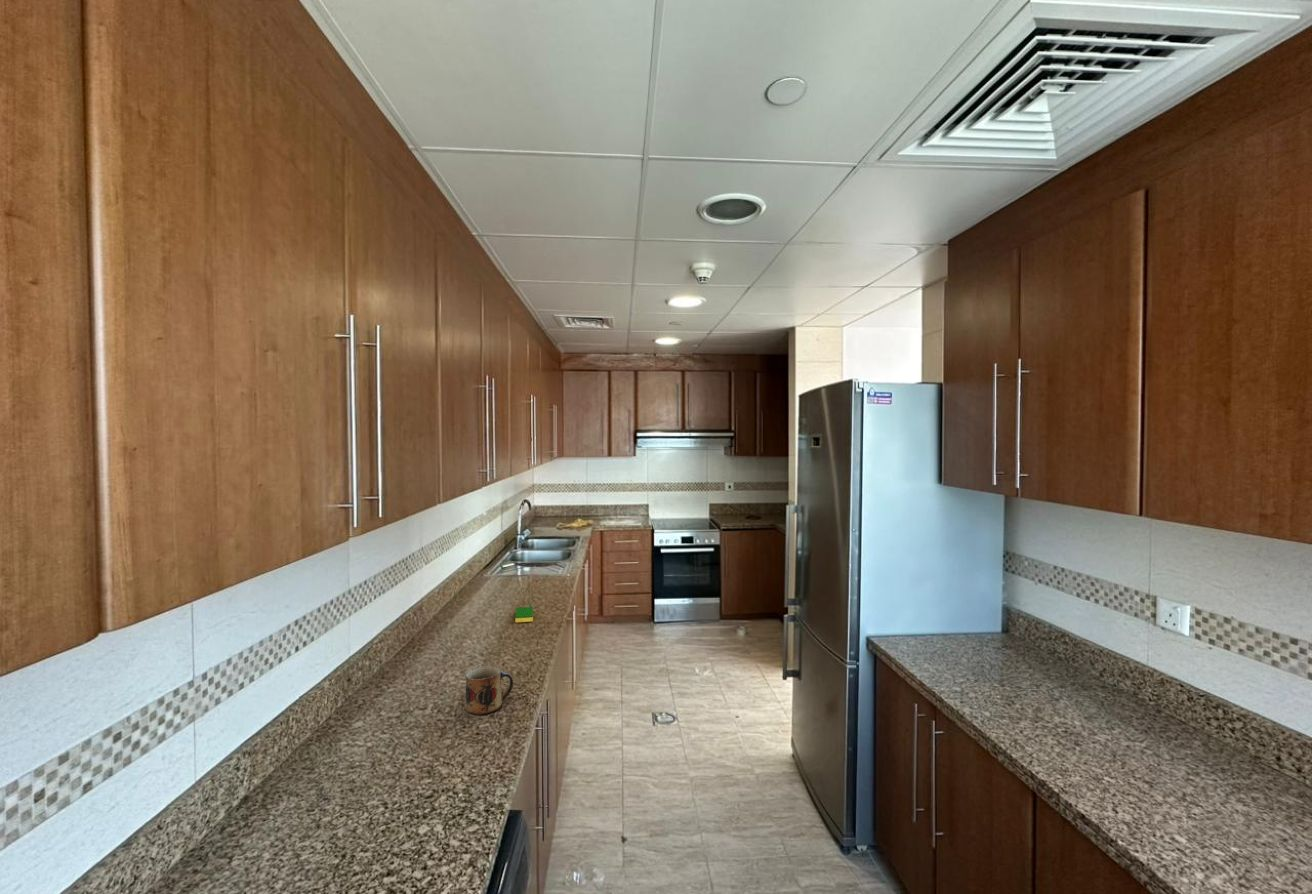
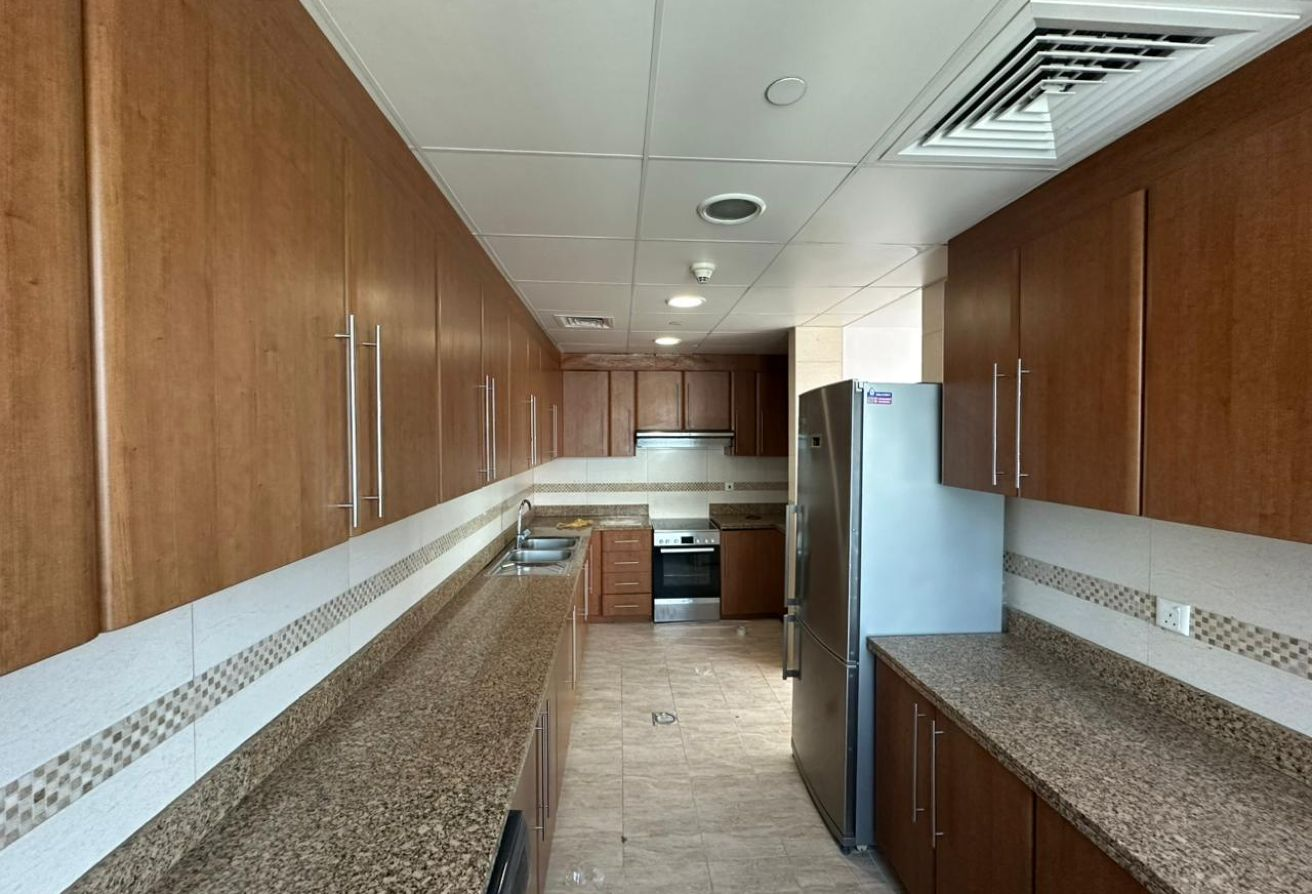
- dish sponge (524, 614)
- mug (486, 688)
